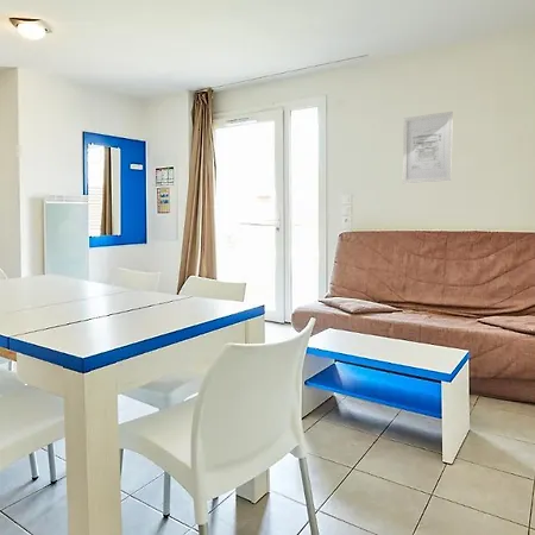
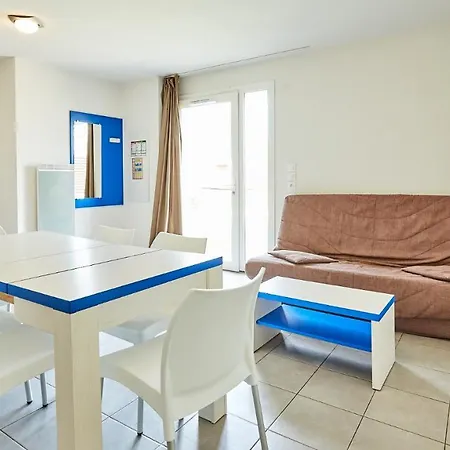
- wall art (427, 149)
